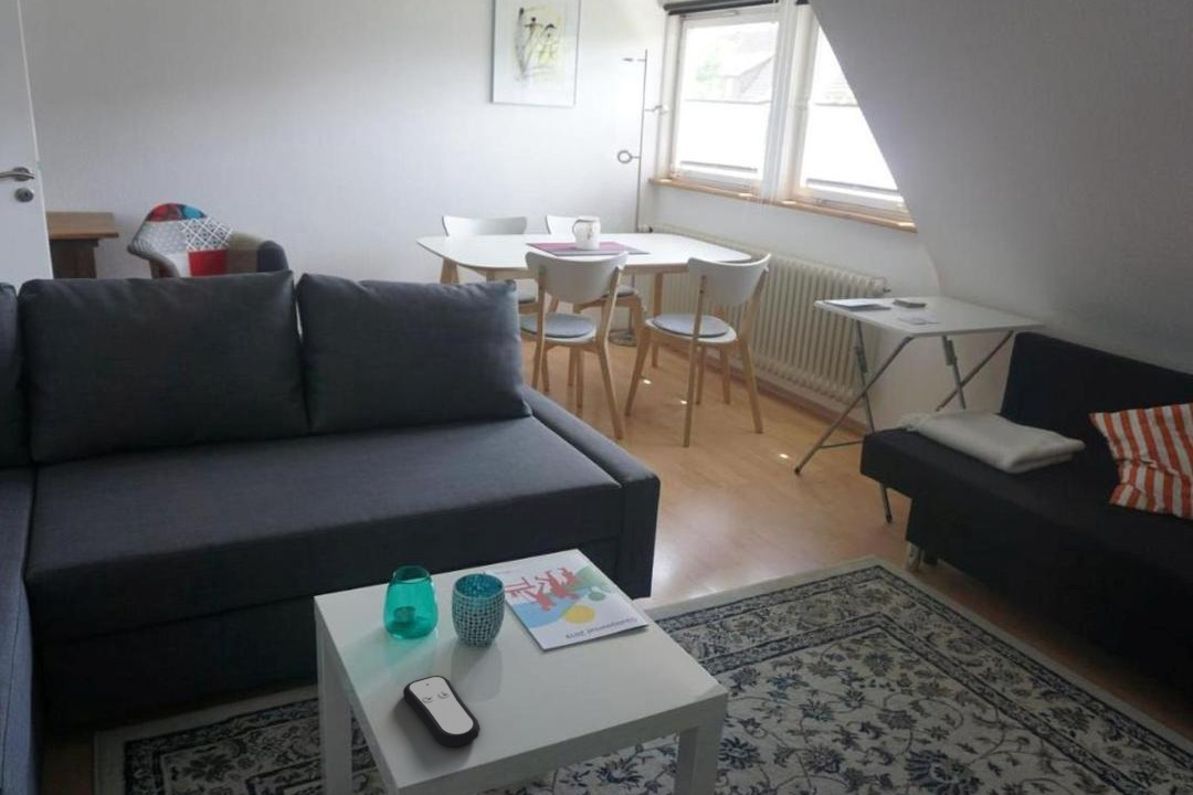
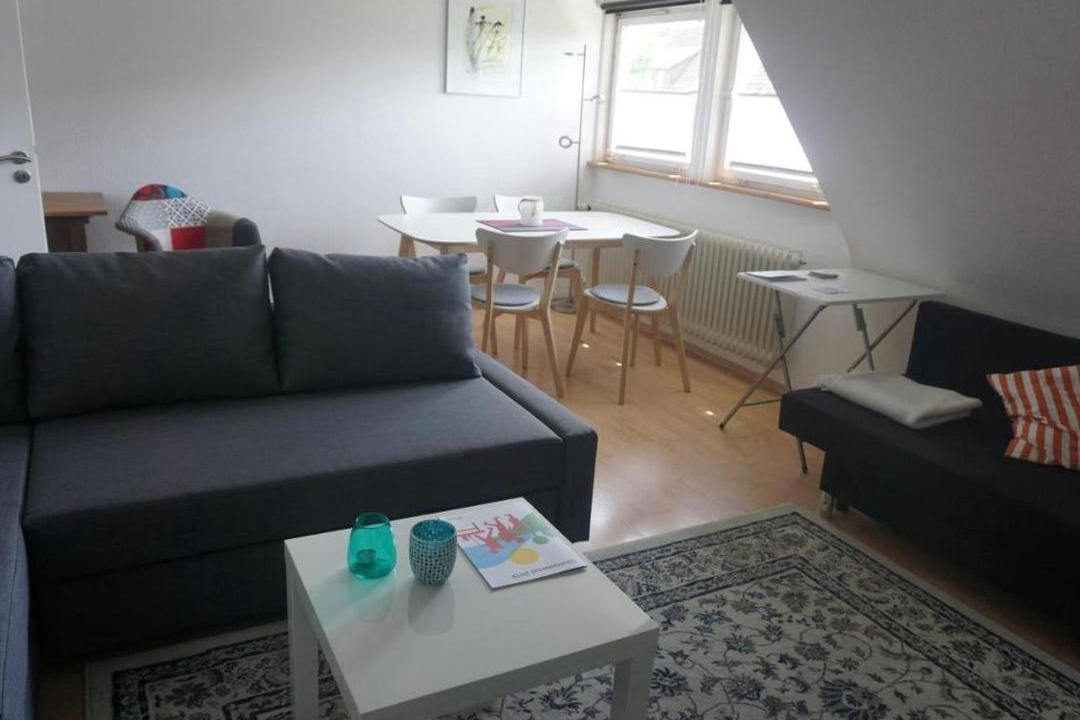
- remote control (442, 709)
